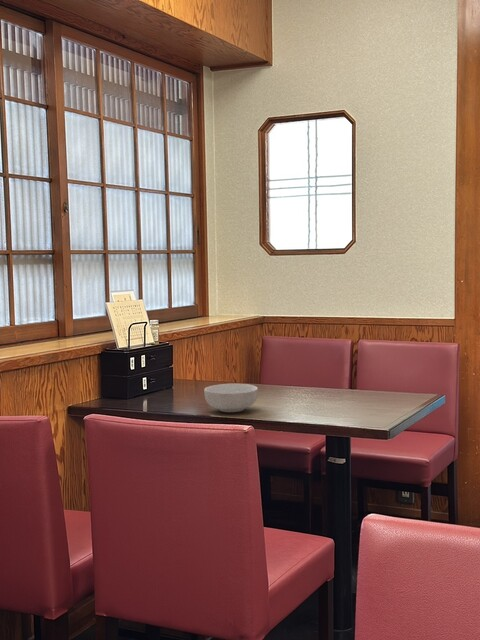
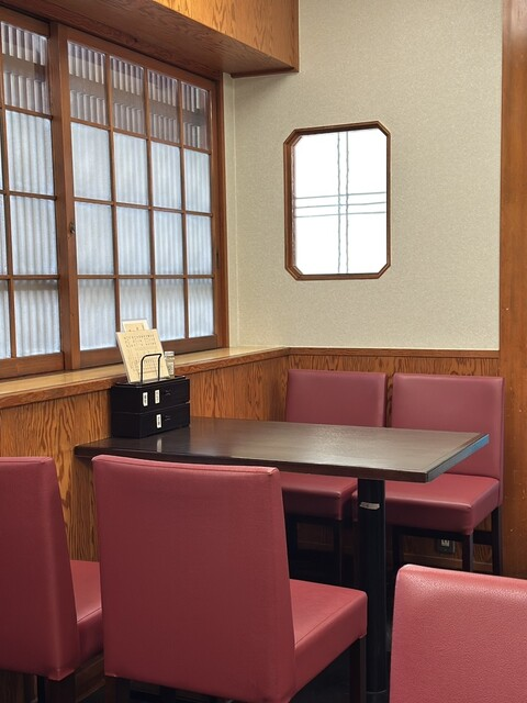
- cereal bowl (231, 398)
